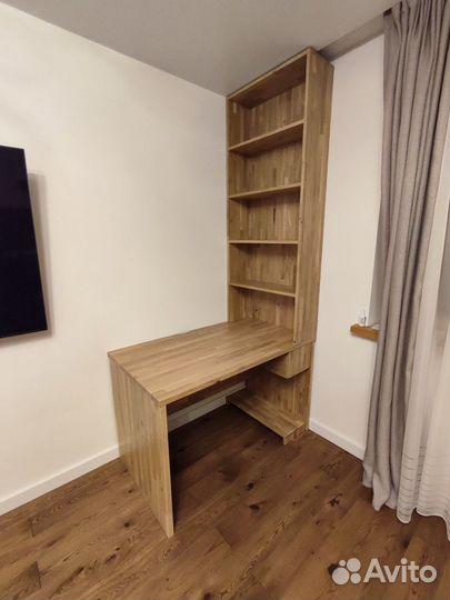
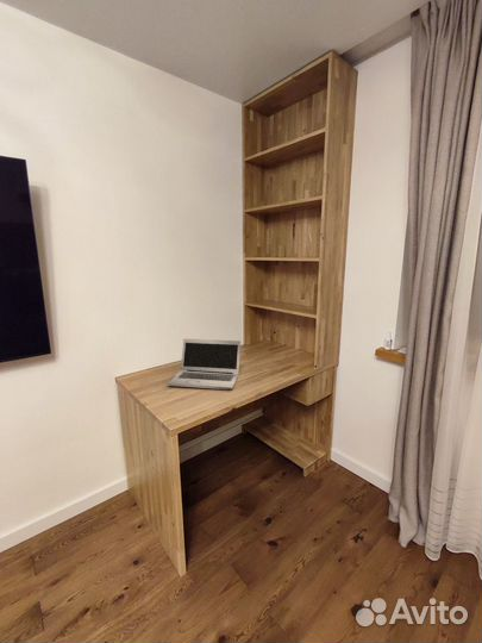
+ laptop (206, 362)
